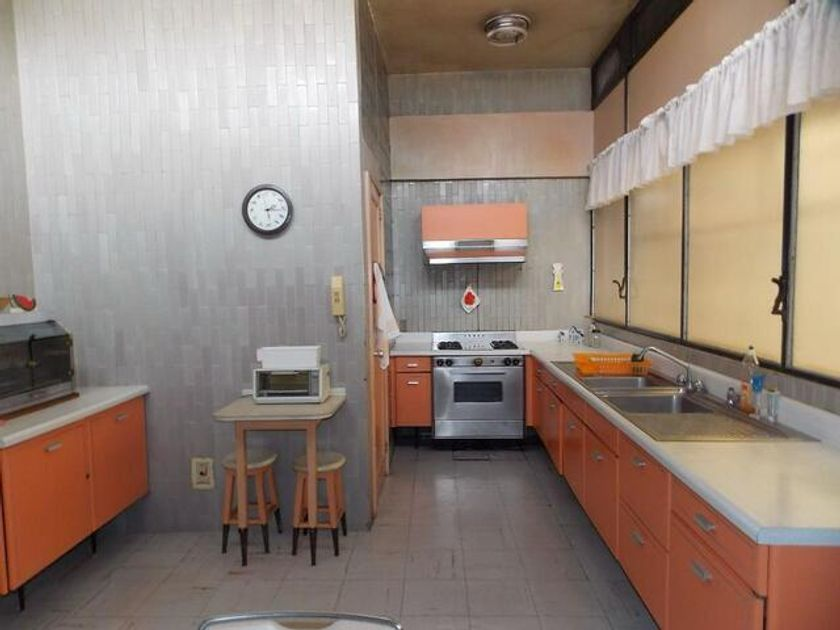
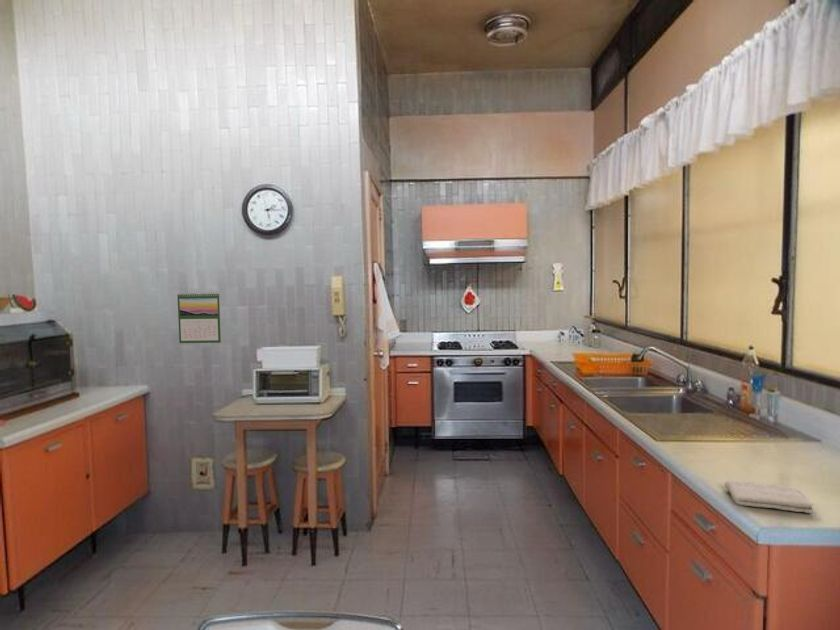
+ calendar (199, 317)
+ washcloth (767, 495)
